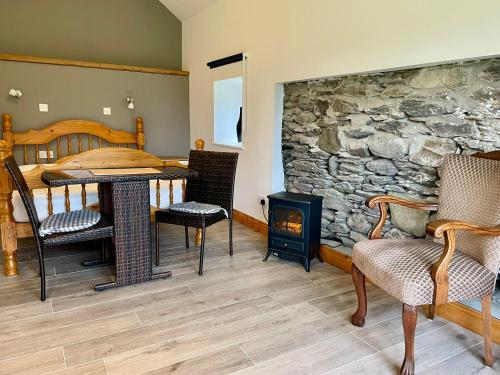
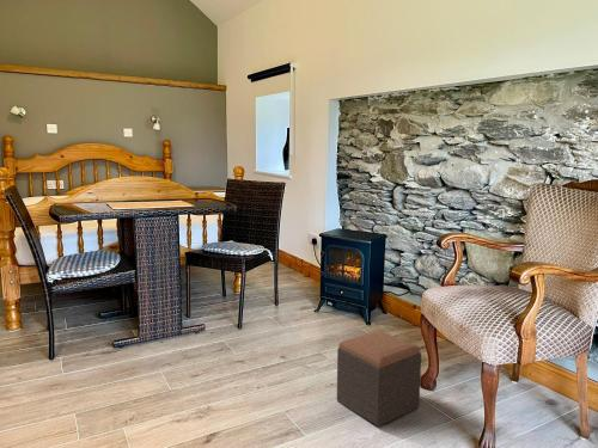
+ footstool (378, 373)
